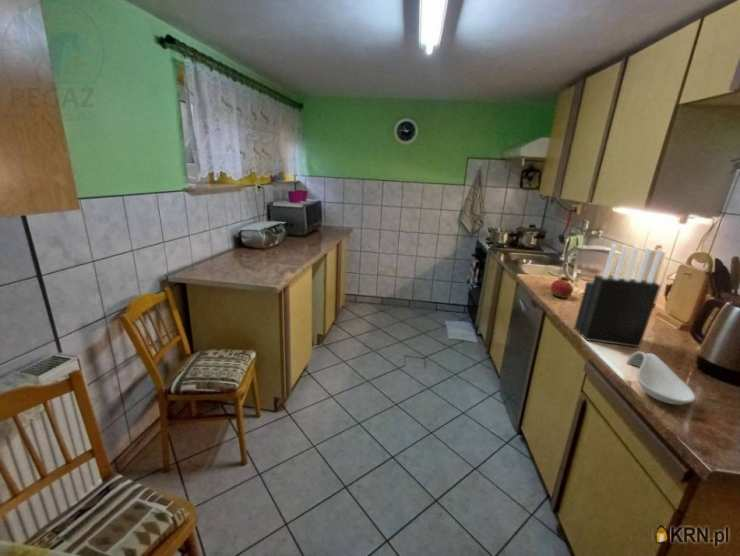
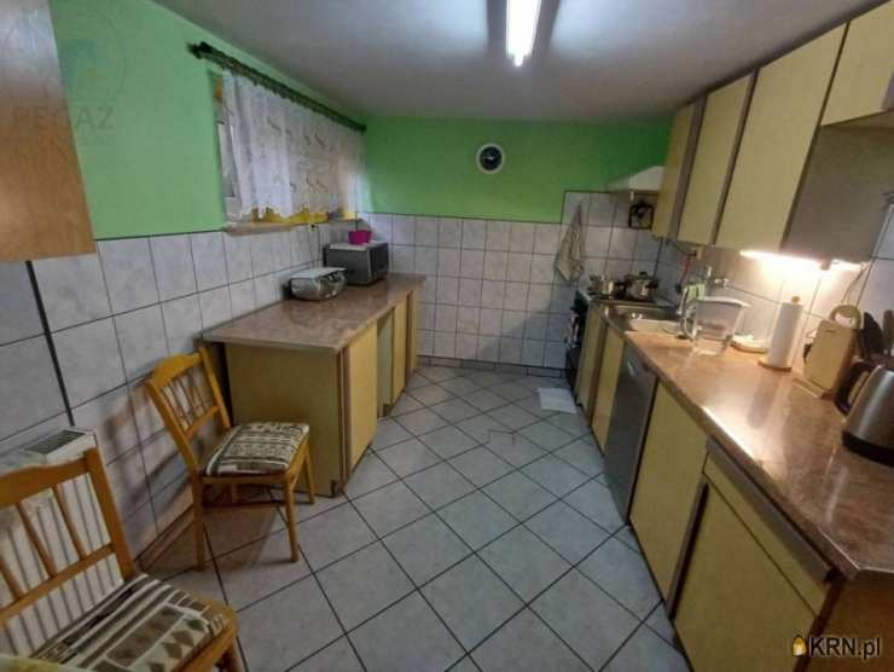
- knife block (616, 292)
- apple (561, 288)
- spoon rest (654, 374)
